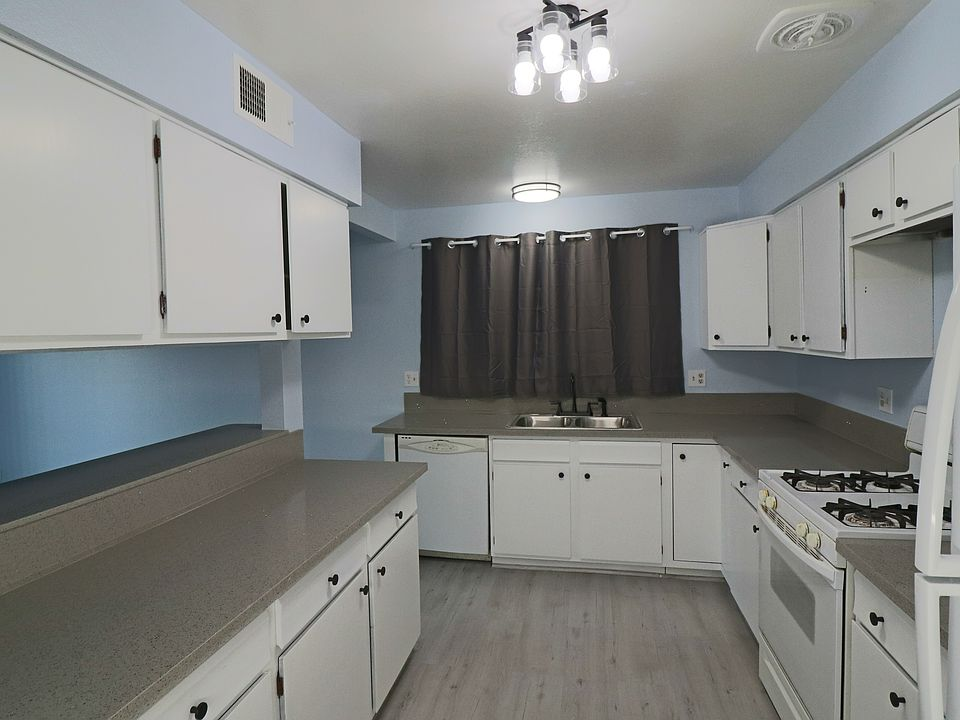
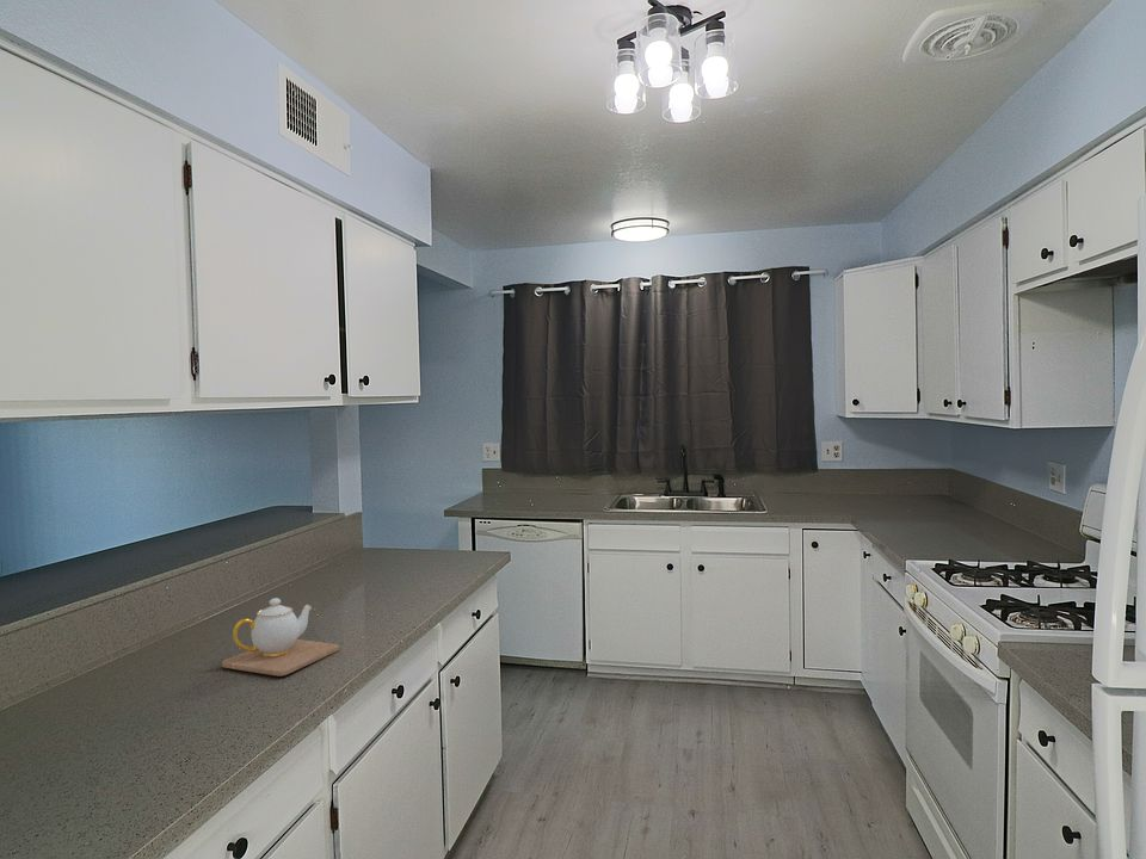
+ teapot (281, 628)
